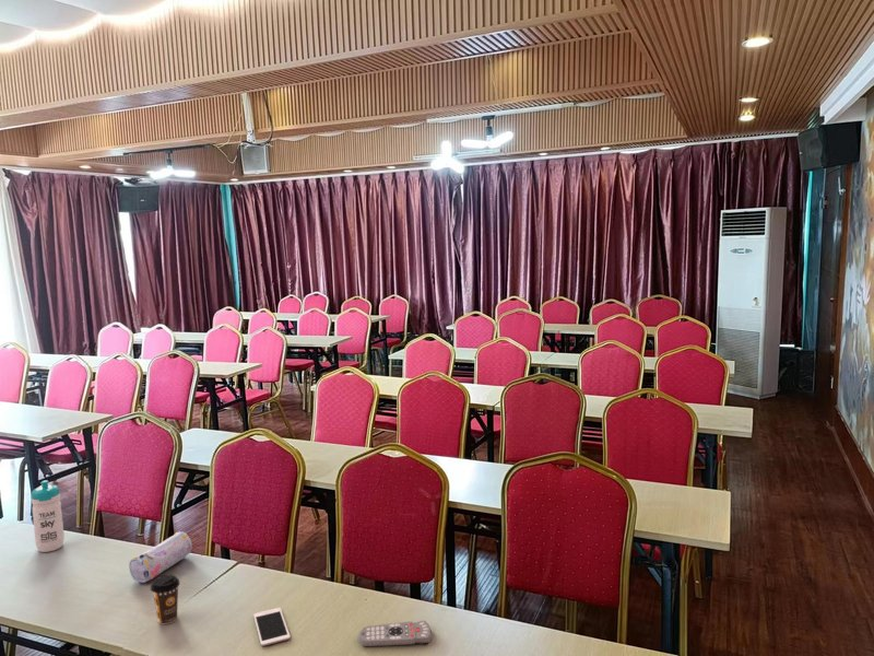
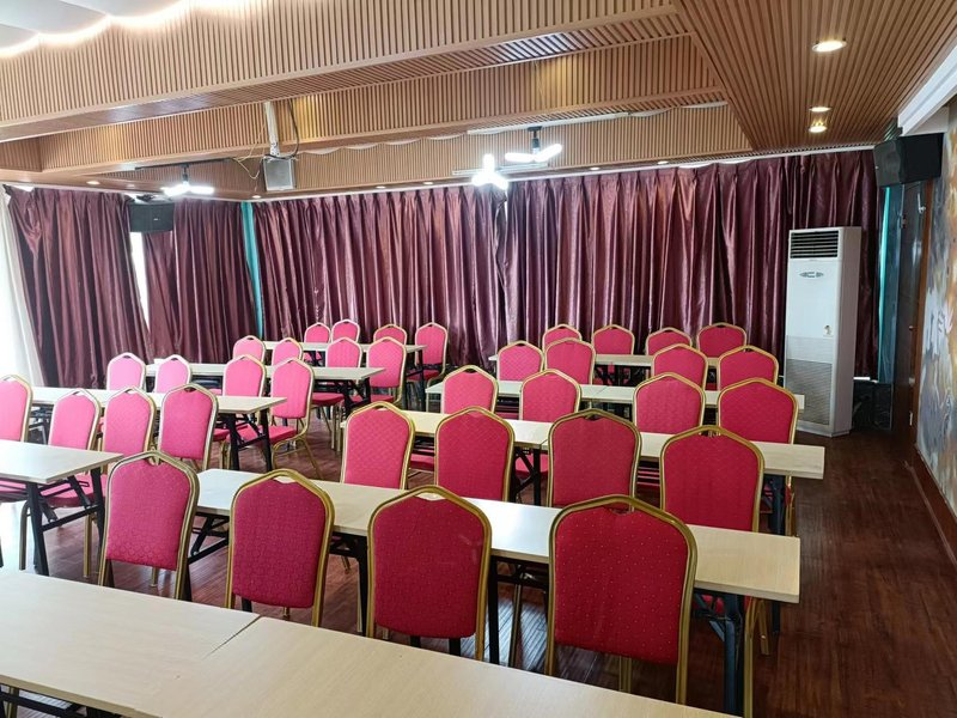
- remote control (394, 634)
- cell phone (271, 625)
- coffee cup (166, 599)
- pencil case (161, 555)
- water bottle (47, 514)
